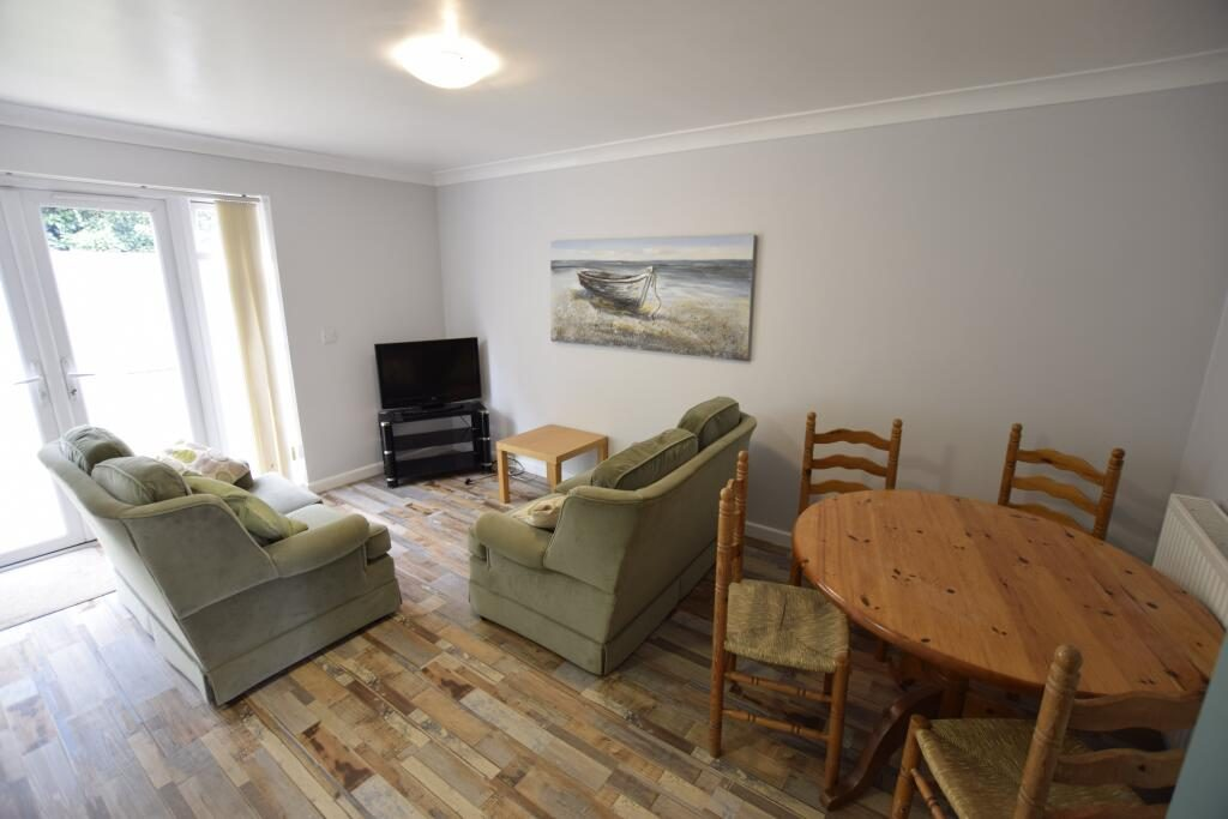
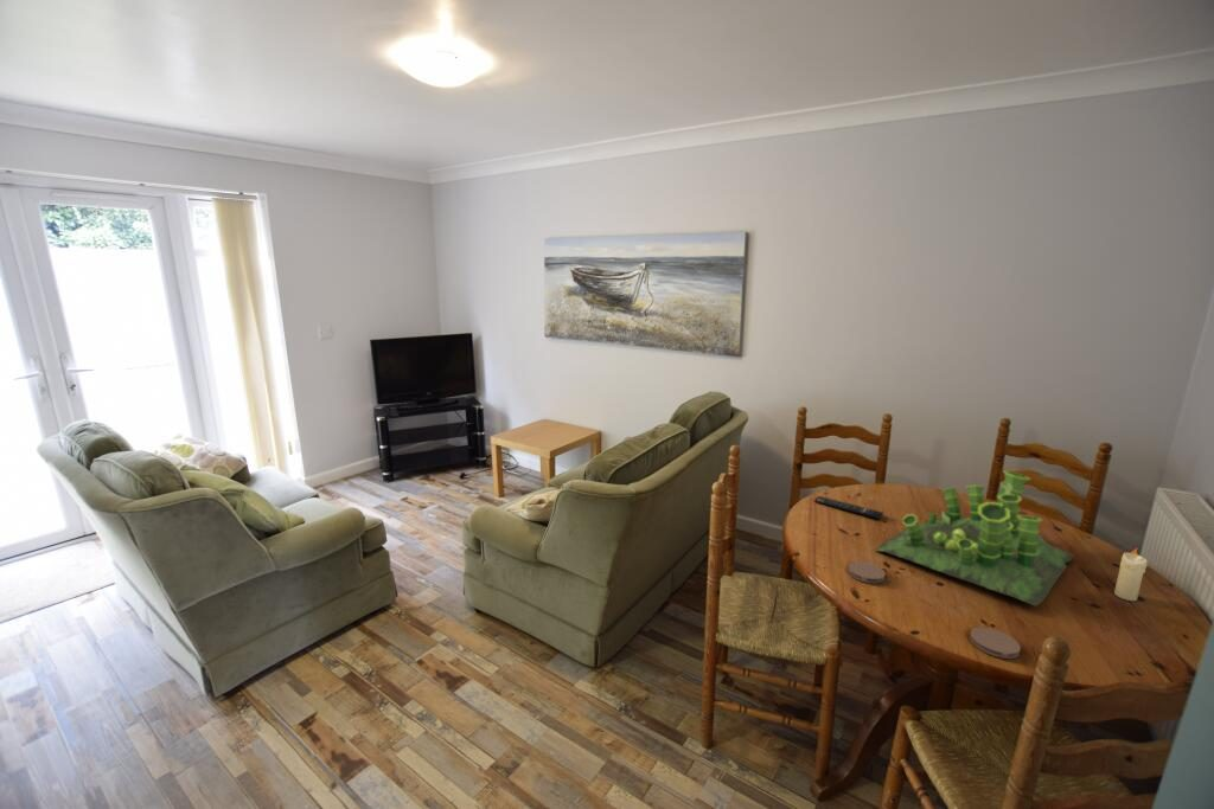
+ plant (976, 516)
+ coaster (865, 572)
+ coaster (993, 642)
+ remote control (846, 507)
+ candle (1131, 572)
